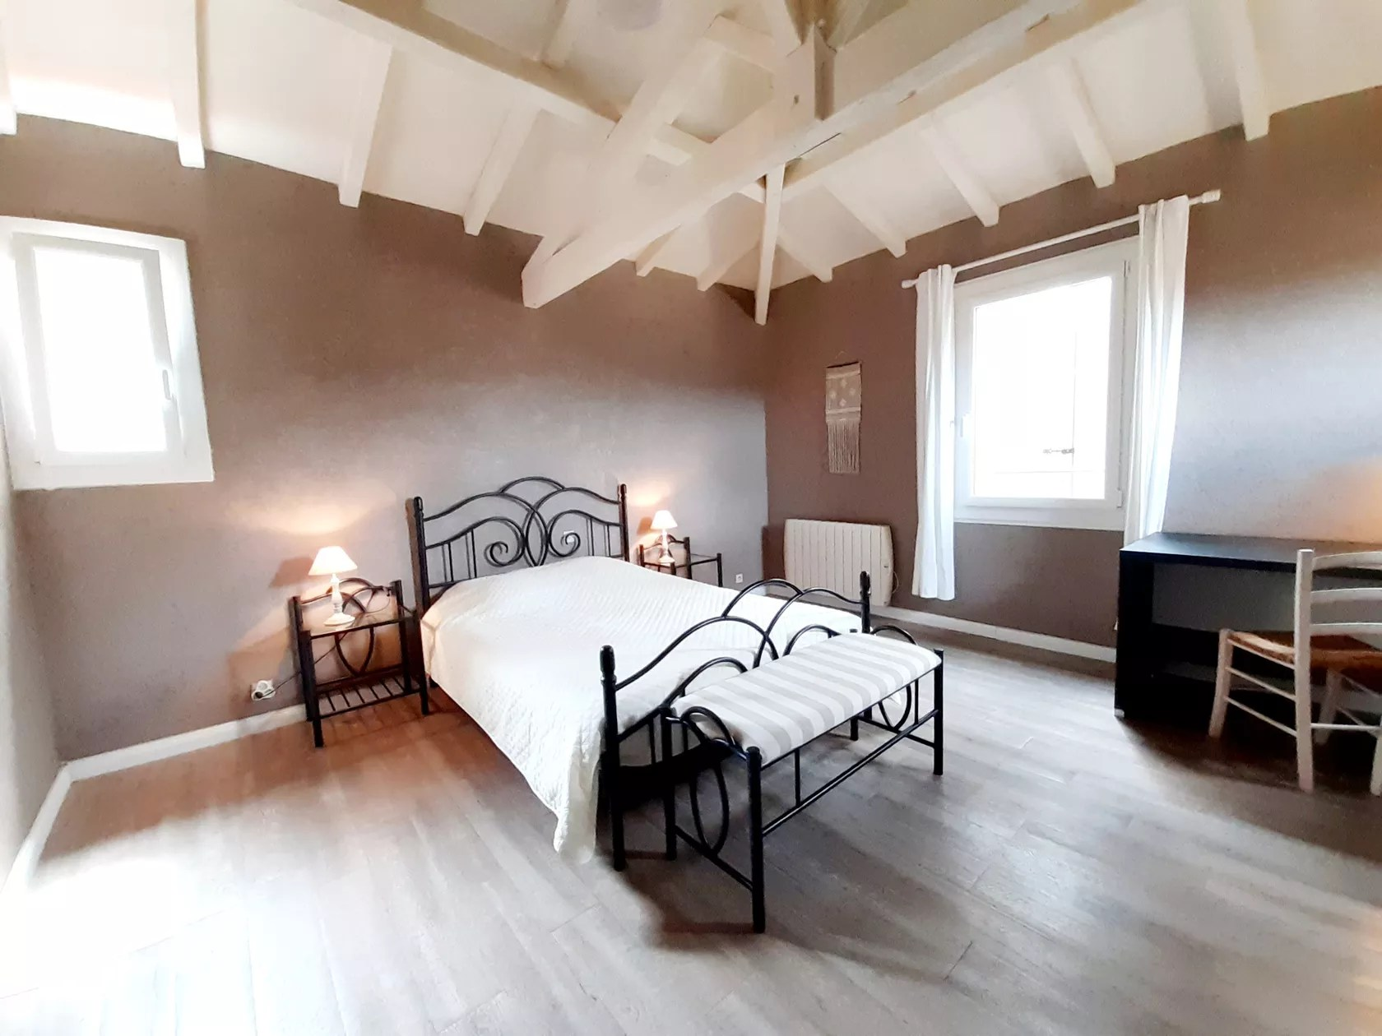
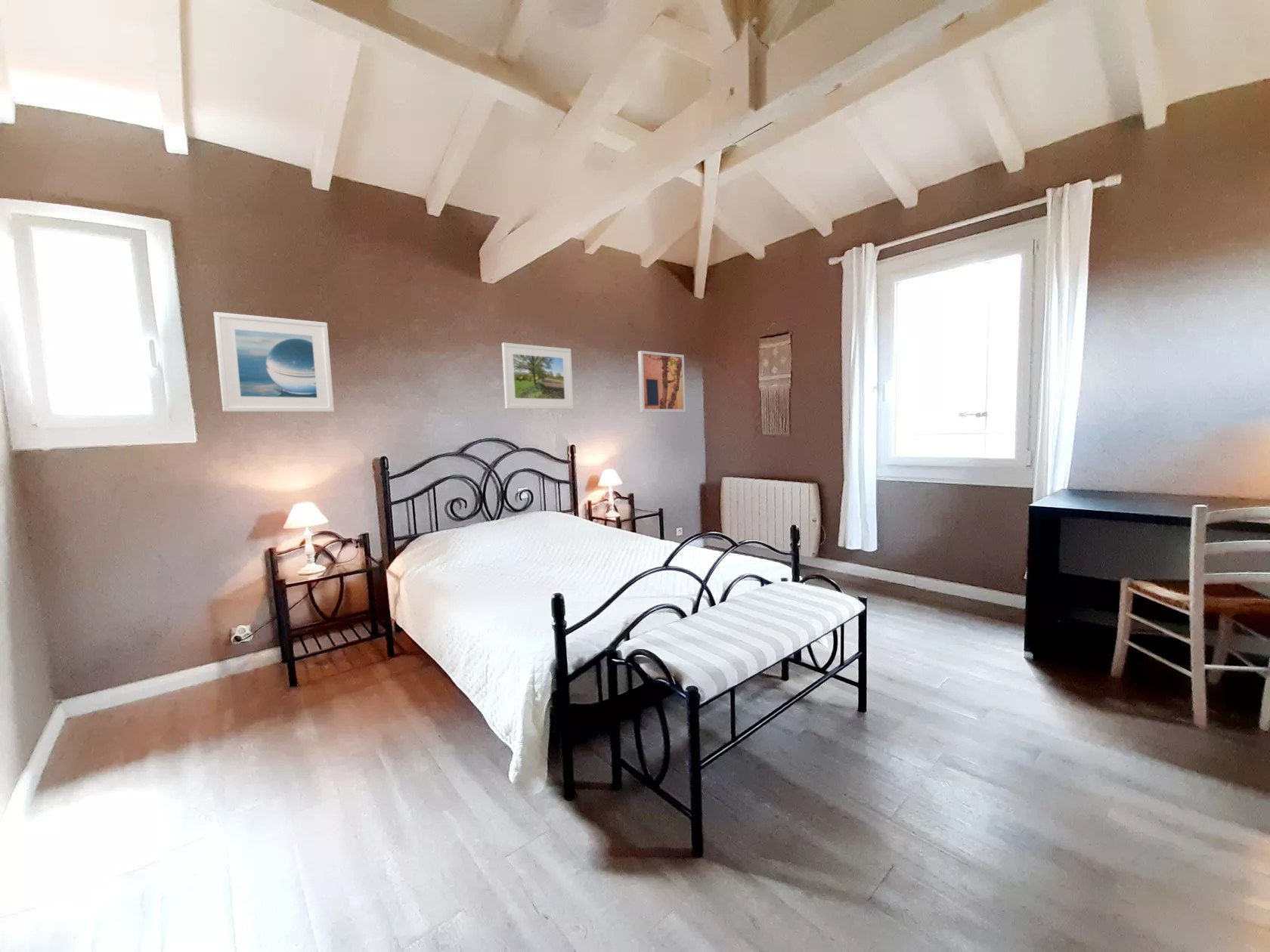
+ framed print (539, 377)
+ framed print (277, 365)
+ wall art (662, 382)
